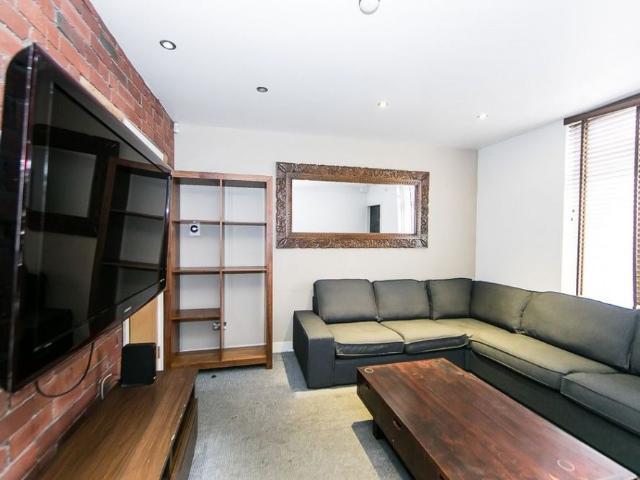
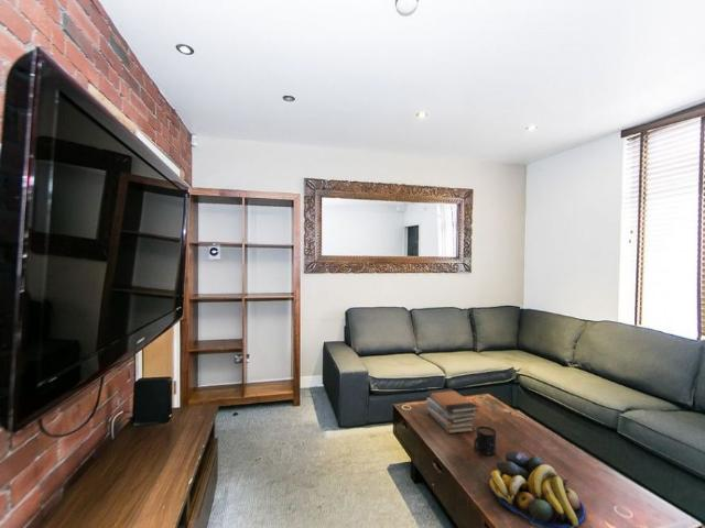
+ mug (482, 441)
+ book stack (449, 409)
+ fruit bowl (534, 480)
